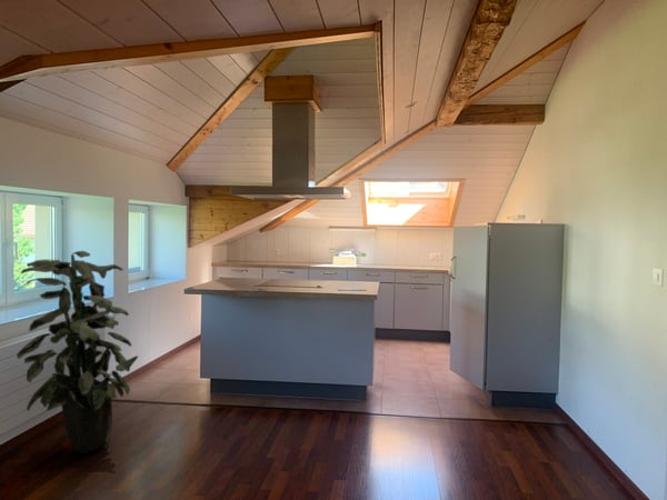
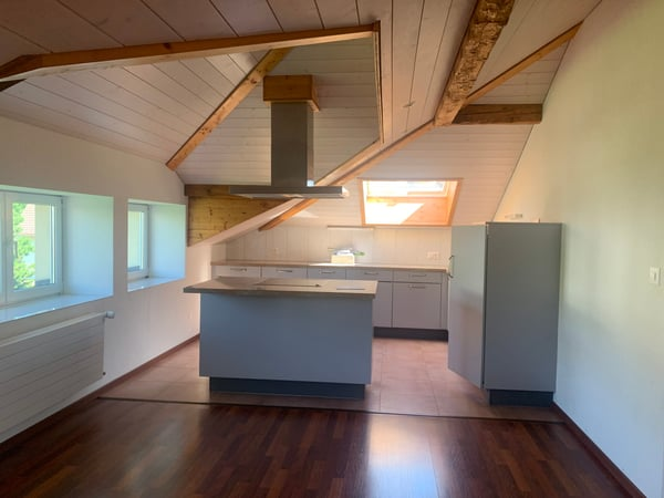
- indoor plant (79, 350)
